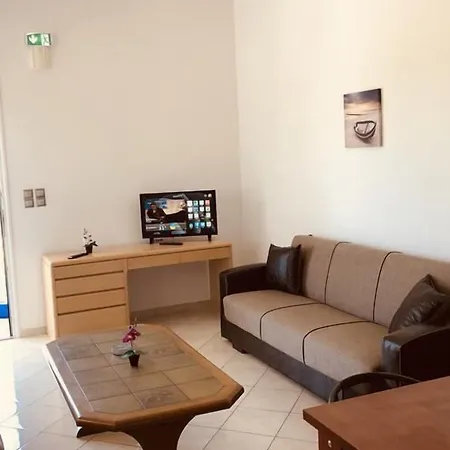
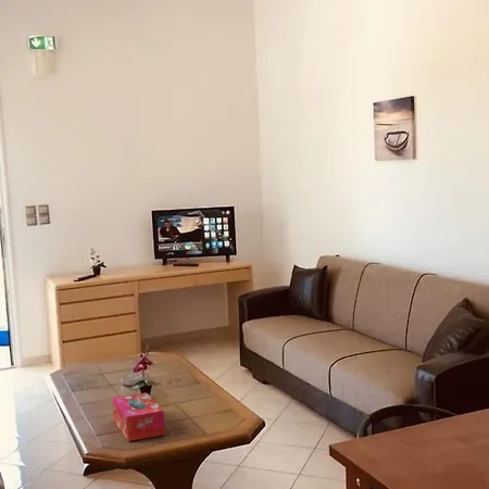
+ tissue box (137, 415)
